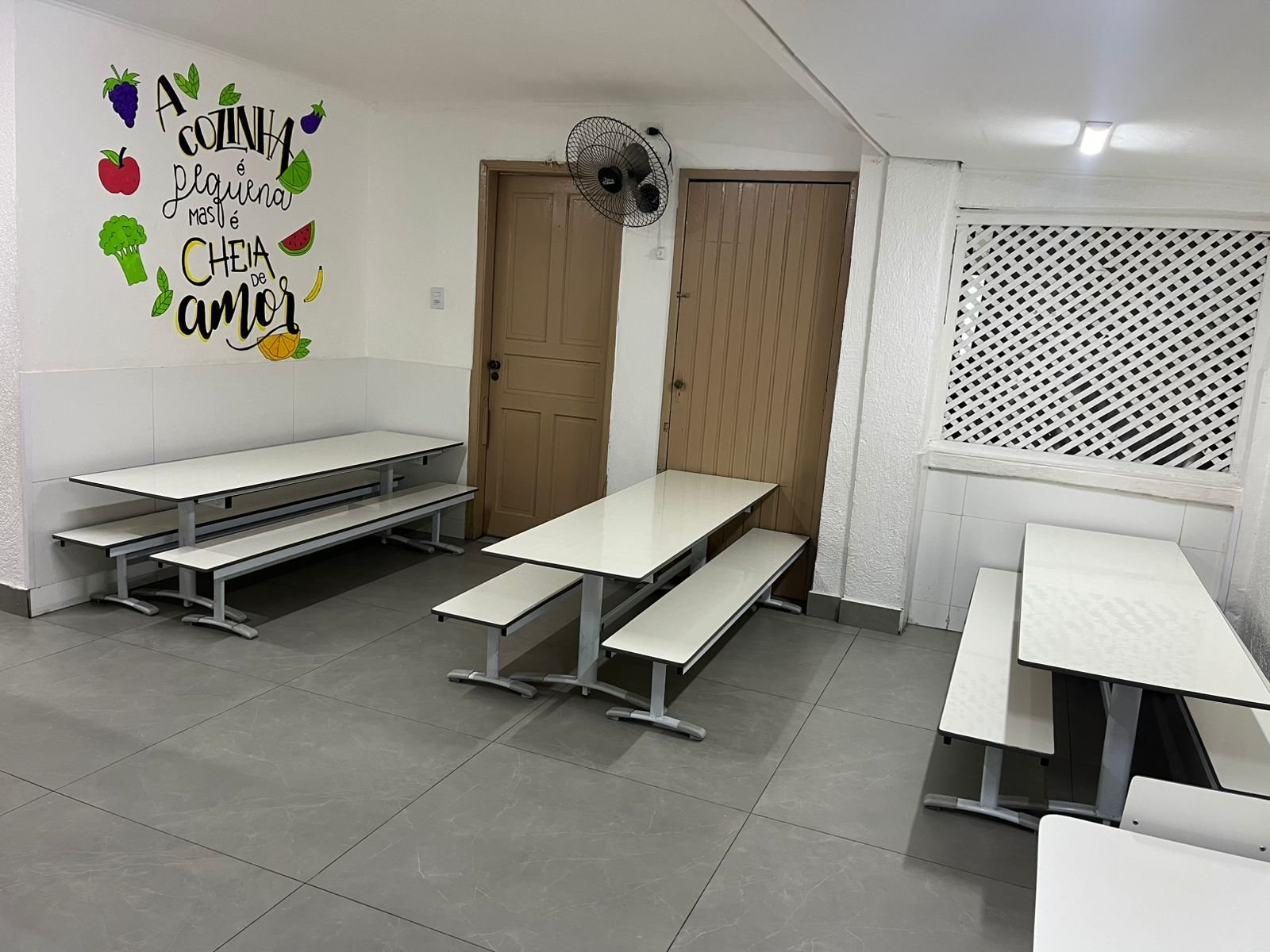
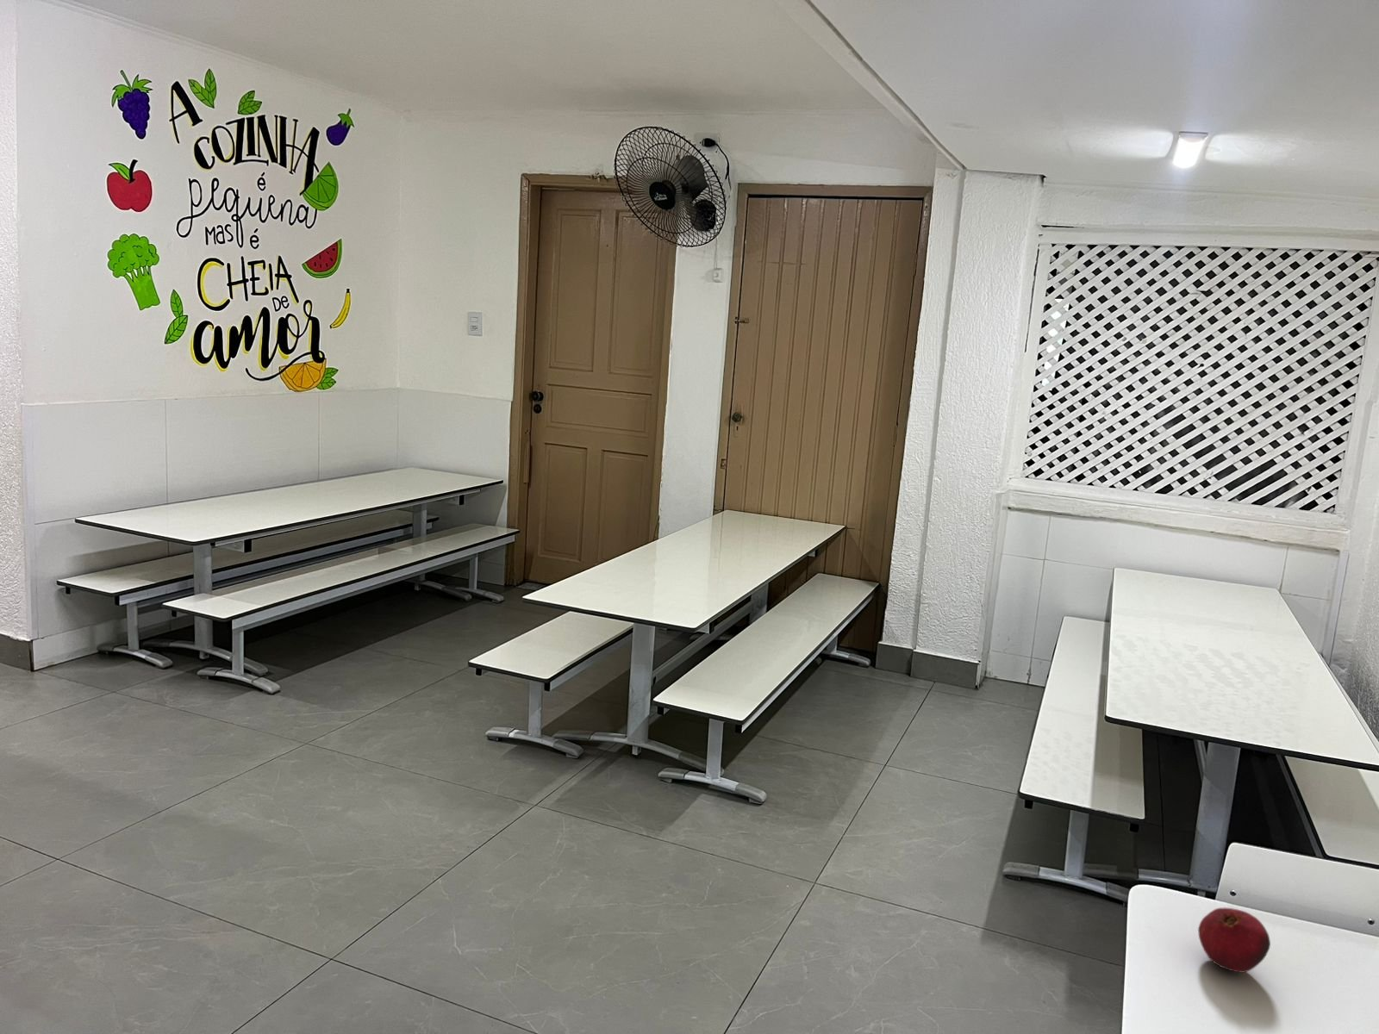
+ fruit (1232, 937)
